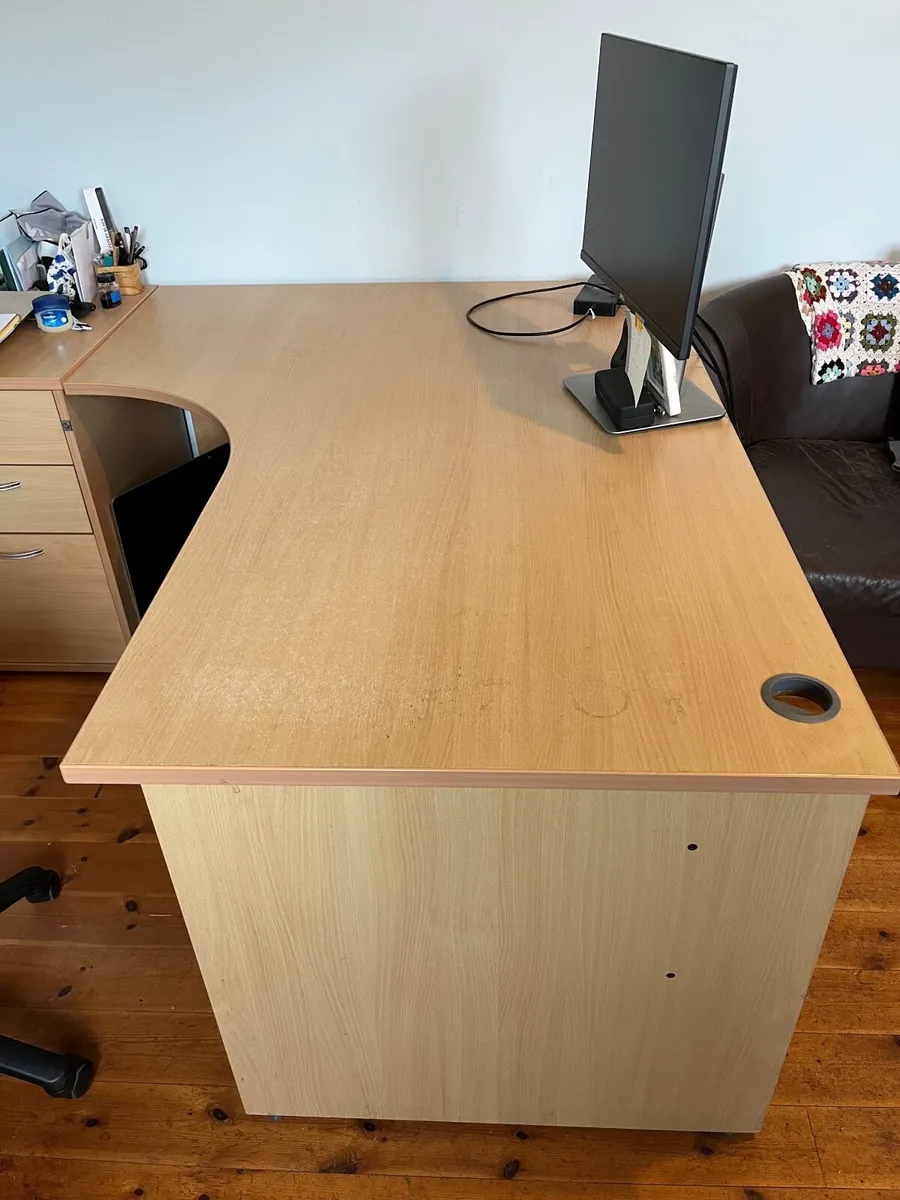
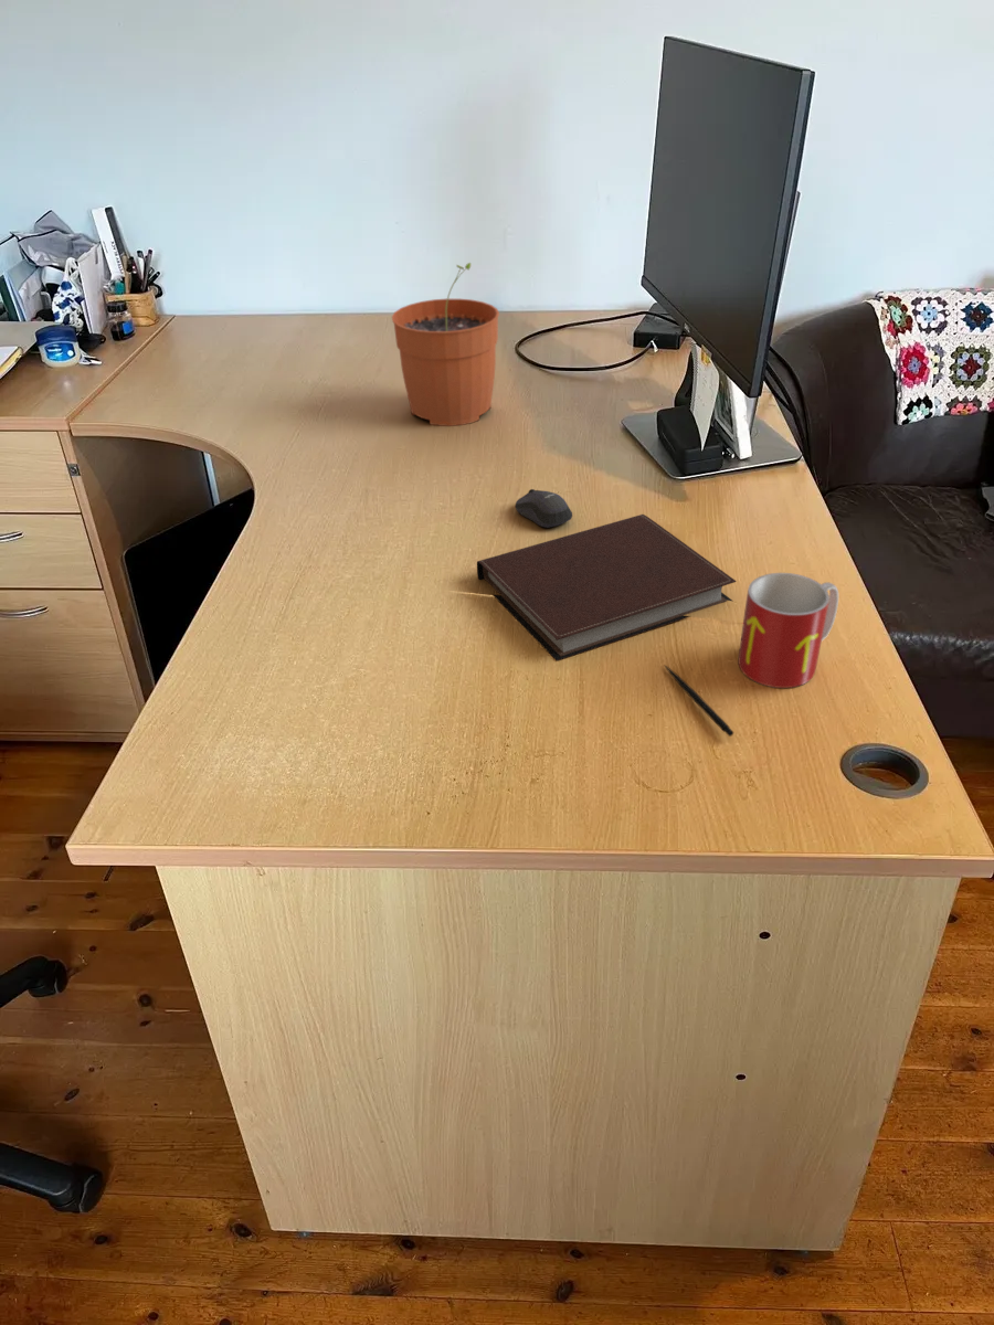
+ mug (794, 625)
+ computer mouse (543, 504)
+ notebook (602, 580)
+ pen (697, 697)
+ plant pot (446, 339)
